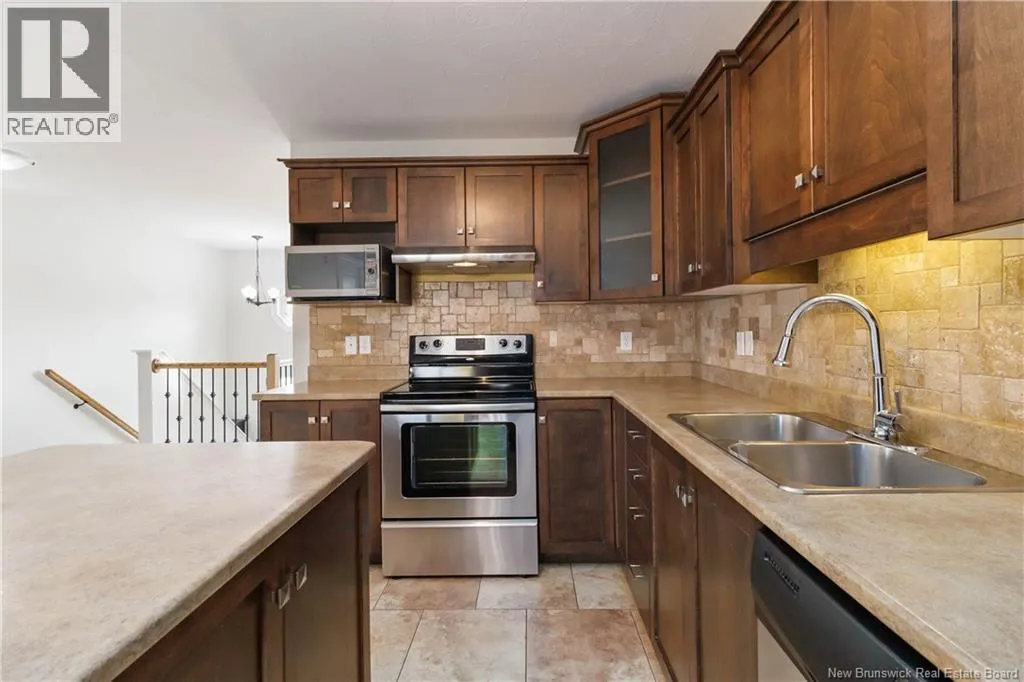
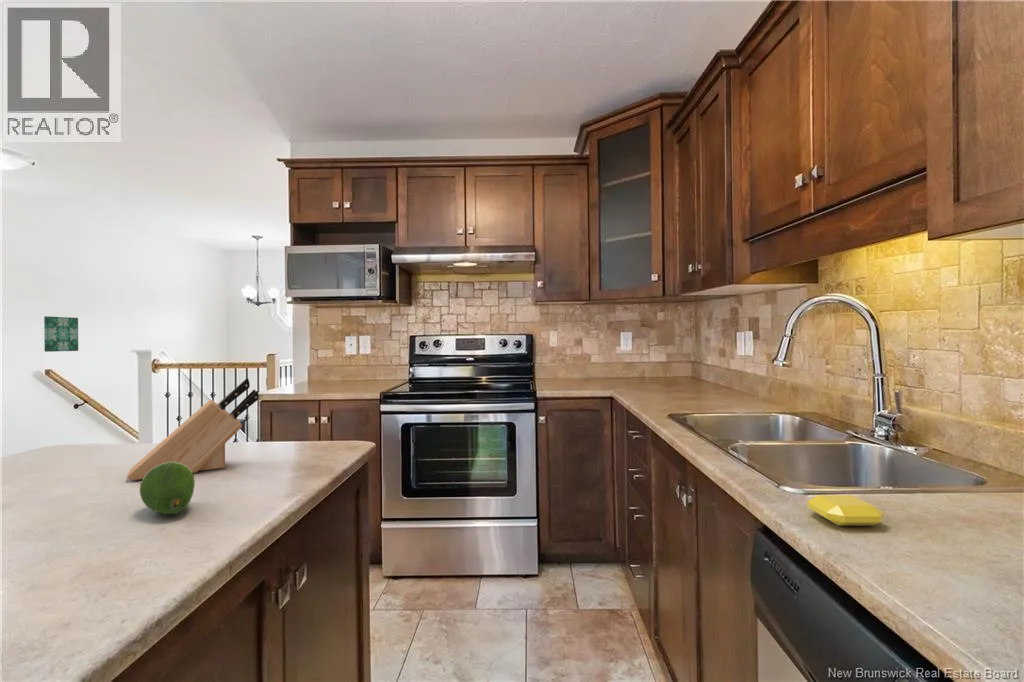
+ soap bar (844, 509)
+ fruit (168, 487)
+ knife block (197, 424)
+ wall art (61, 334)
